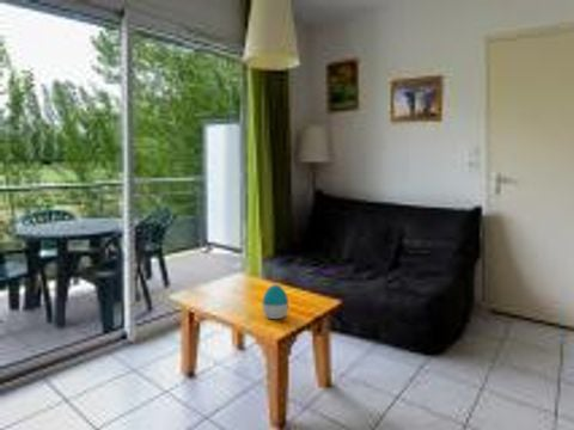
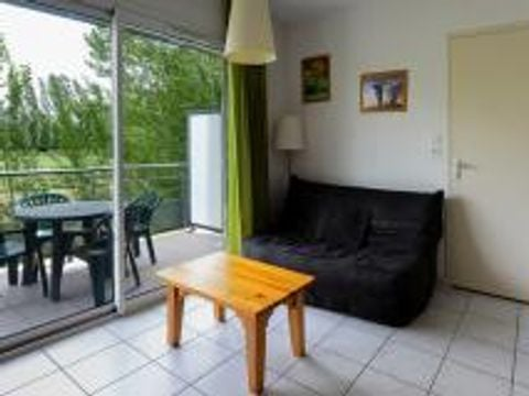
- decorative egg (275, 300)
